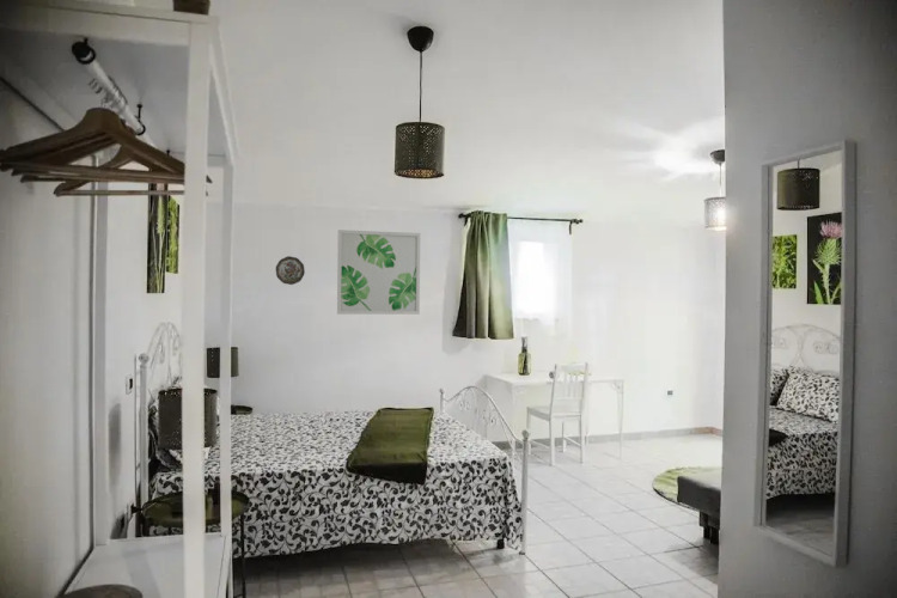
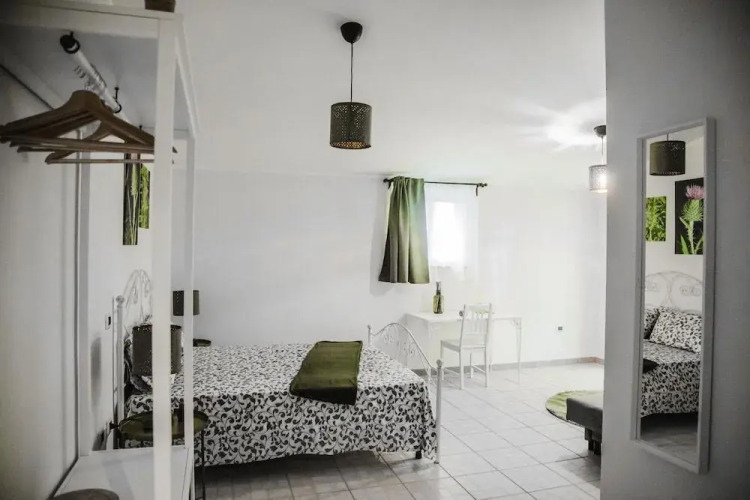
- decorative plate (289, 270)
- wall art (379, 273)
